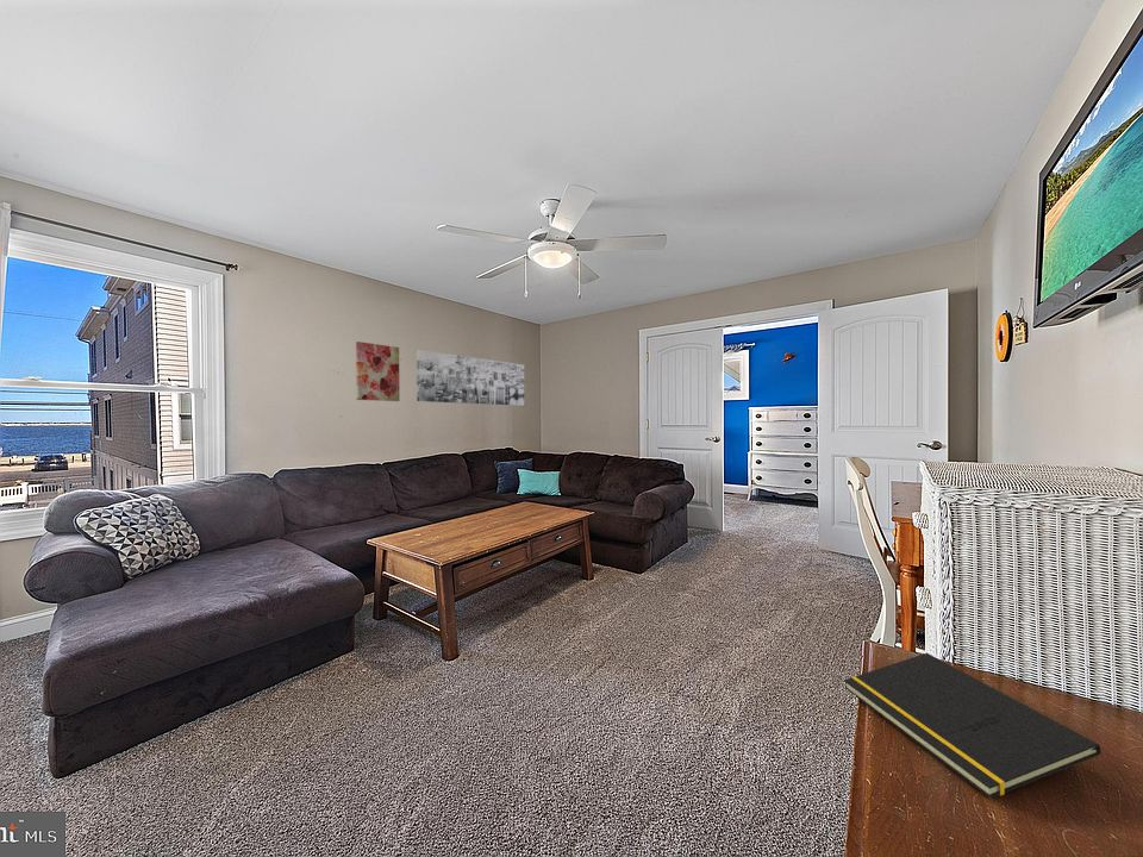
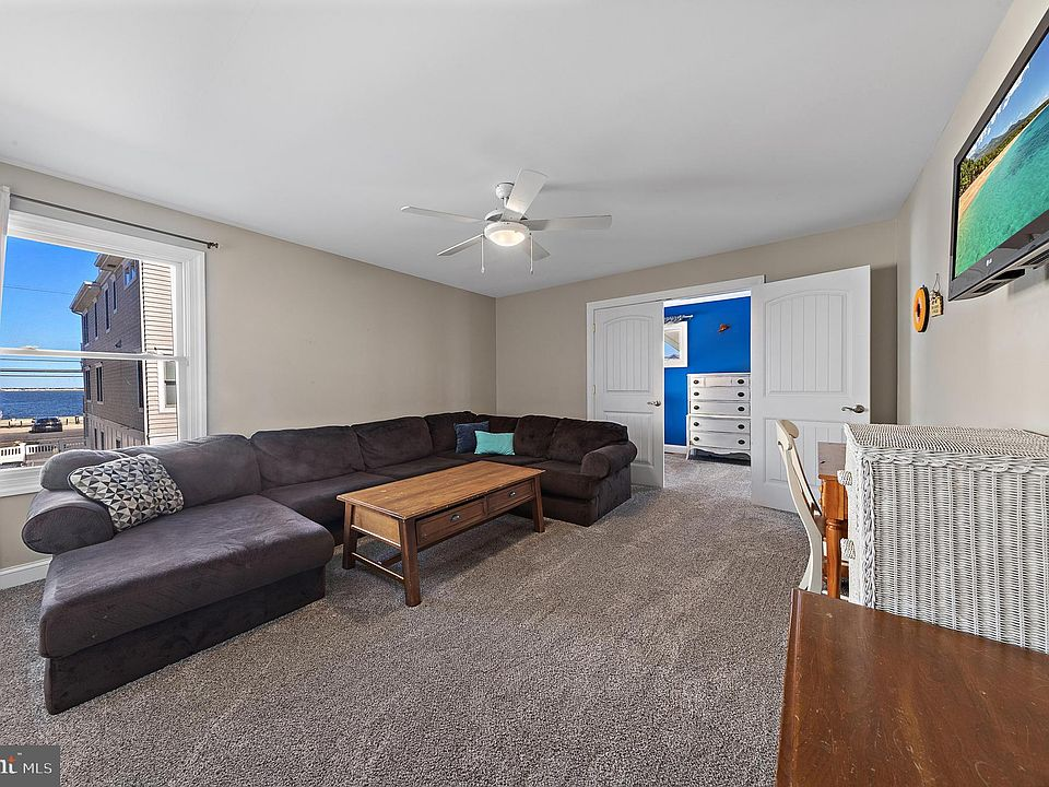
- notepad (952, 712)
- wall art (476, 381)
- wall art (377, 373)
